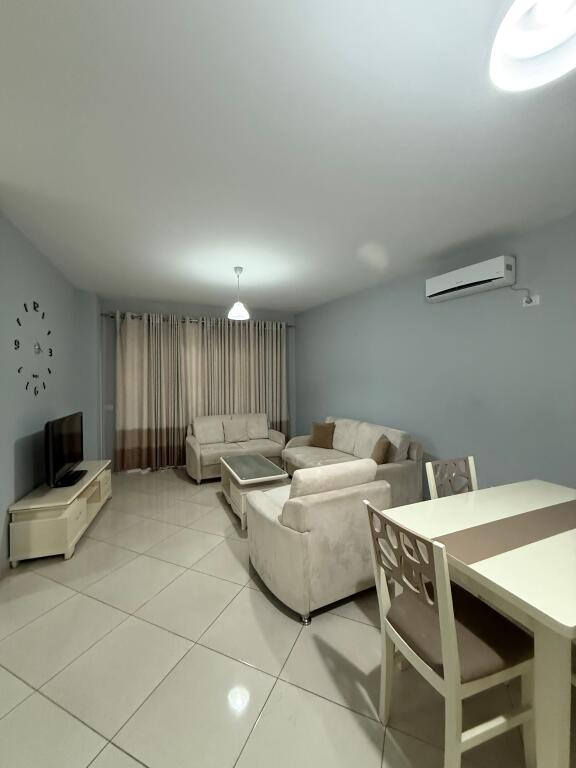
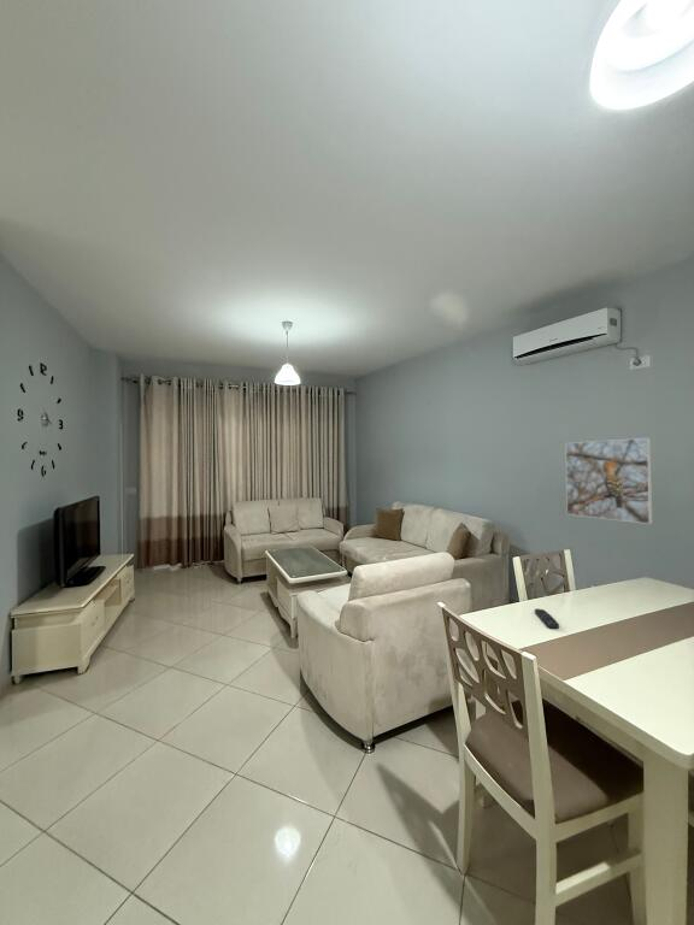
+ remote control (545, 617)
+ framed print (605, 479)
